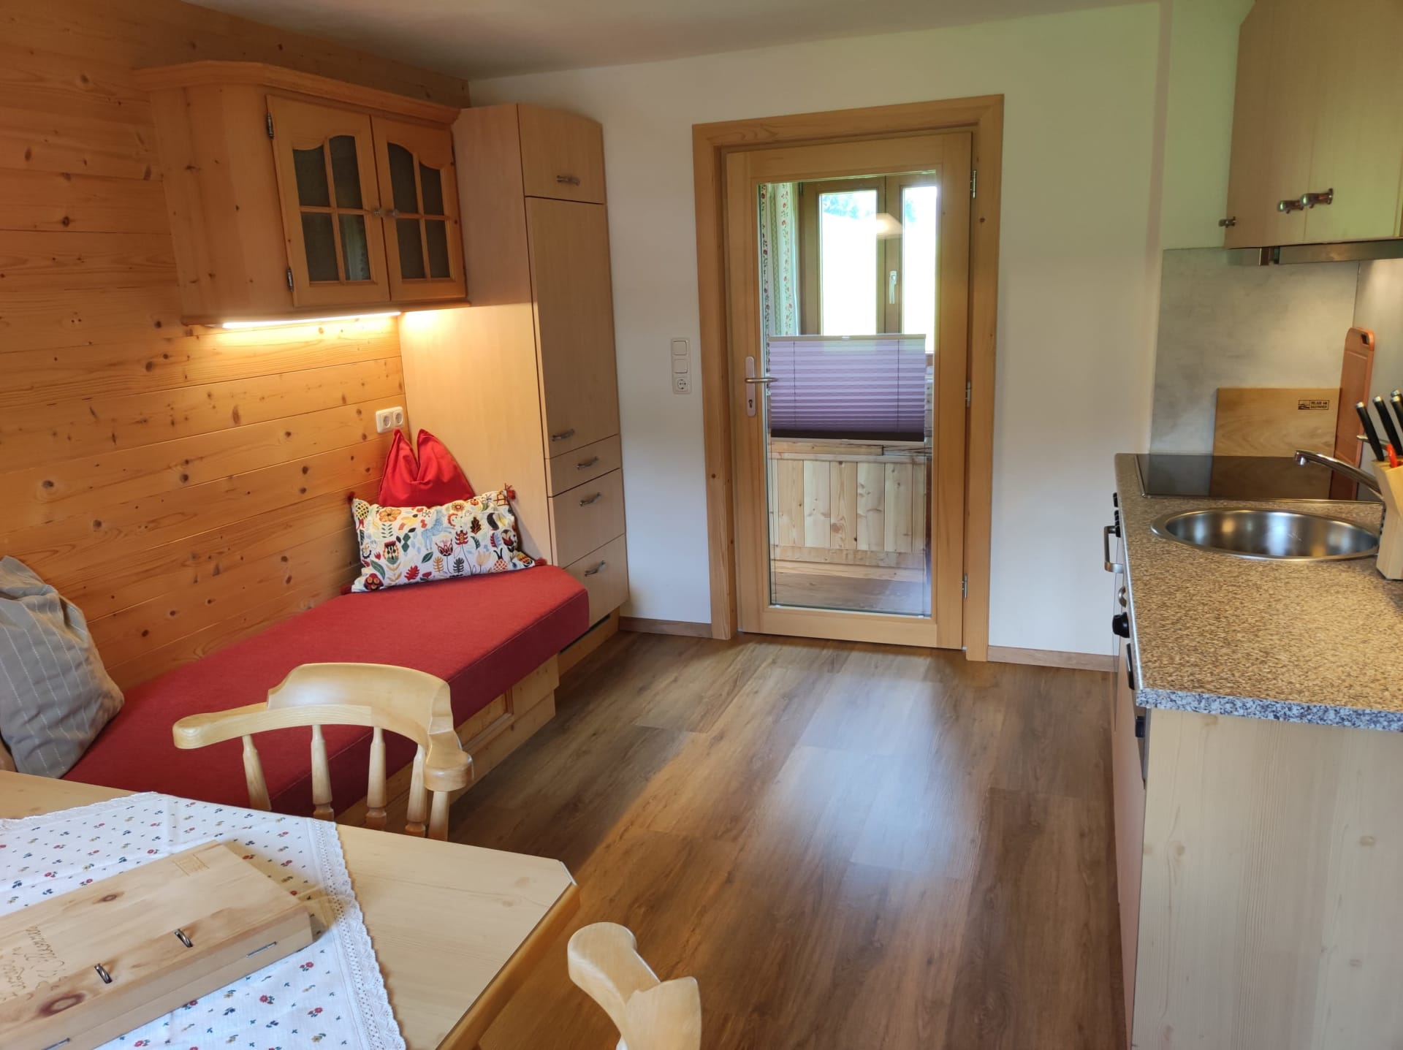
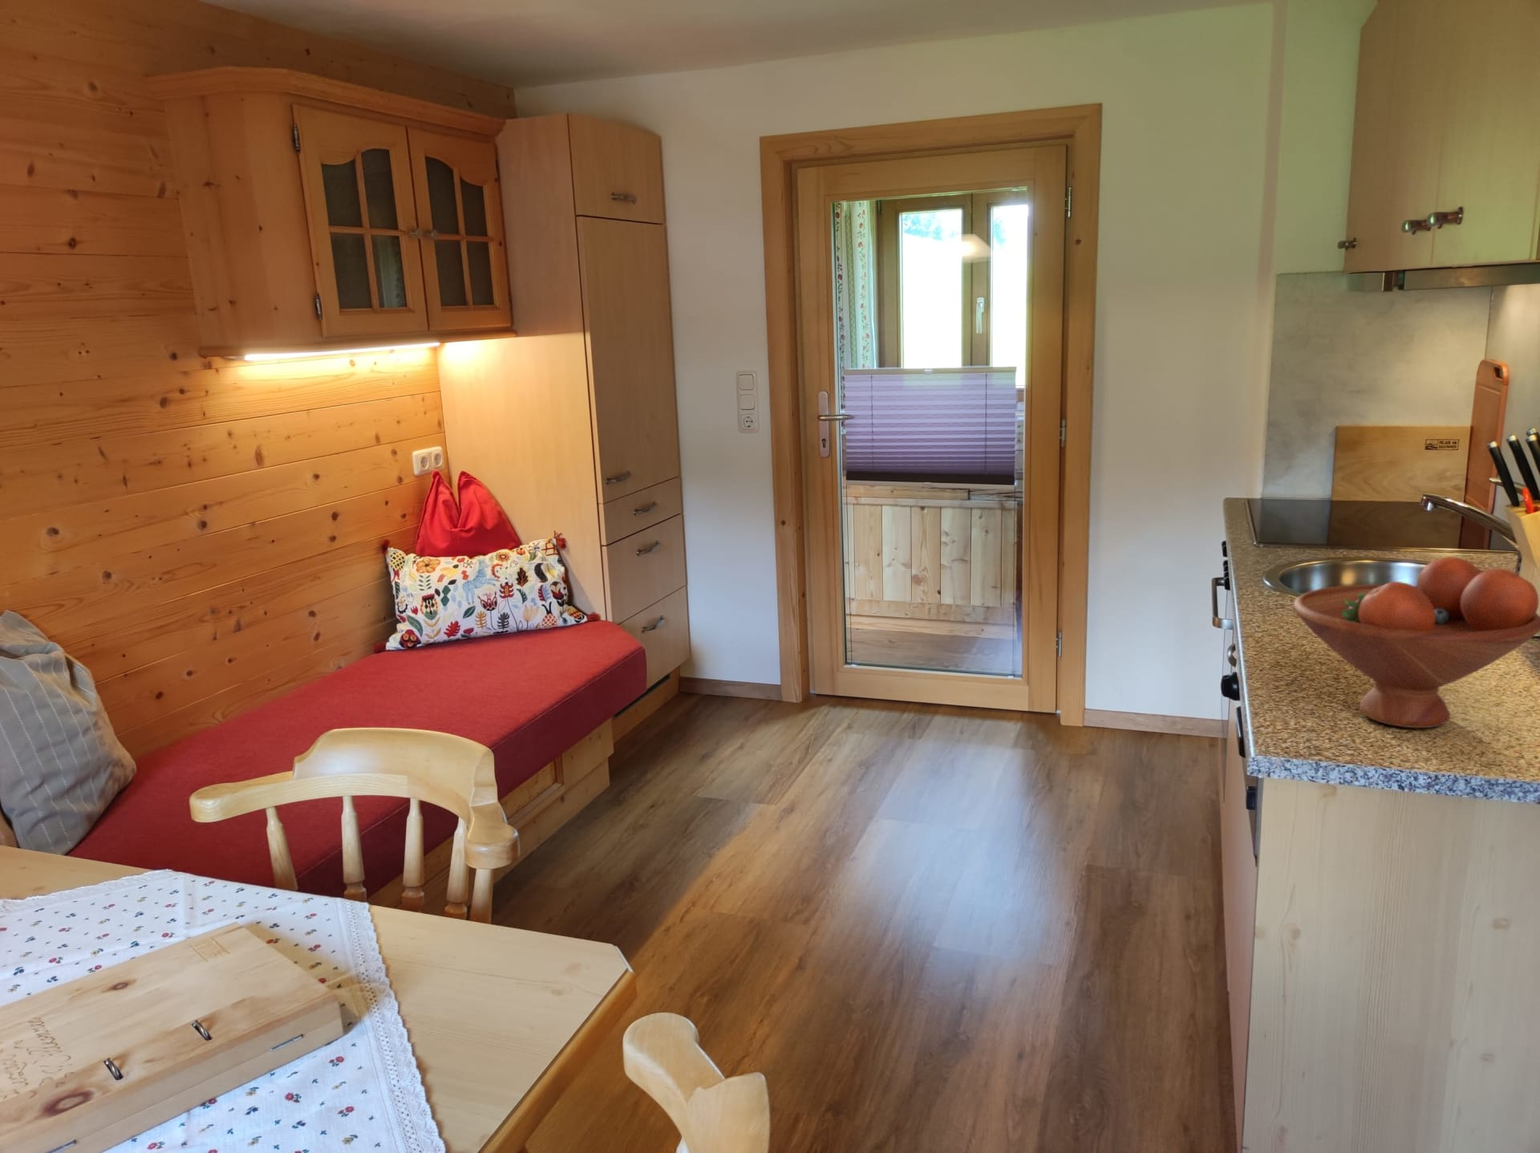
+ fruit bowl (1409, 641)
